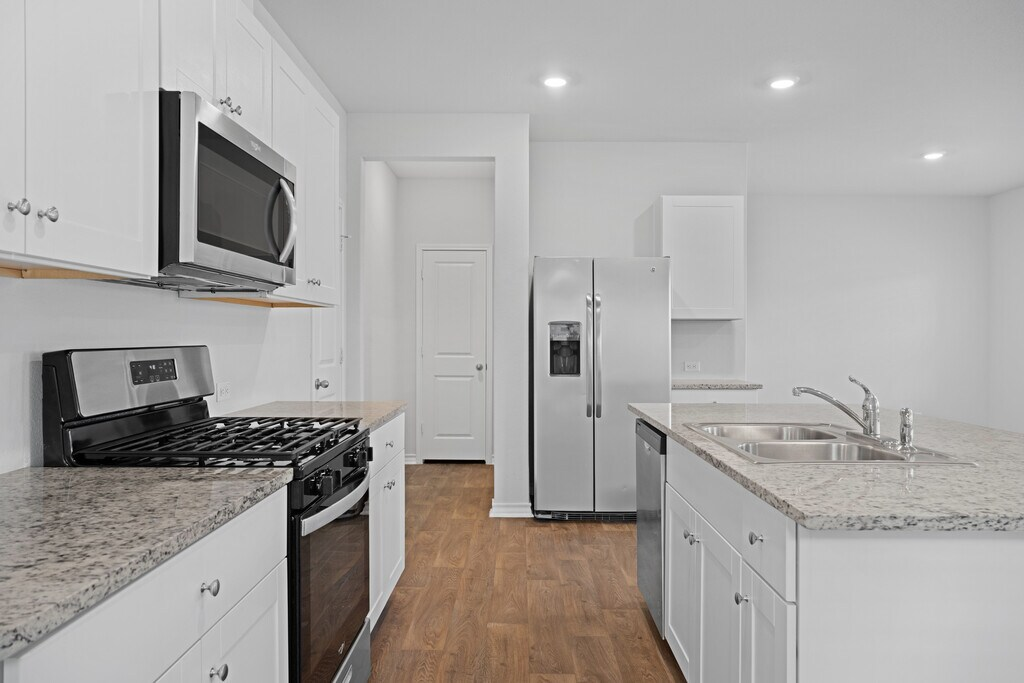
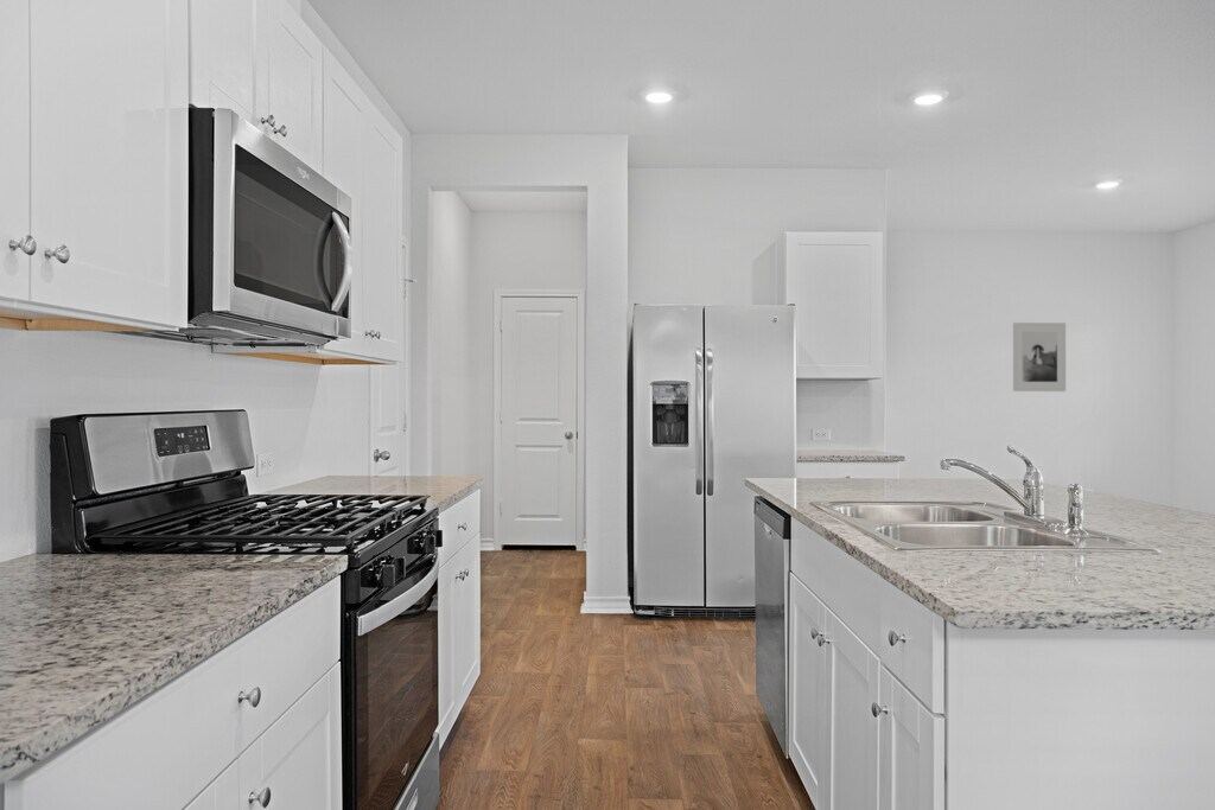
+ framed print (1039, 357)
